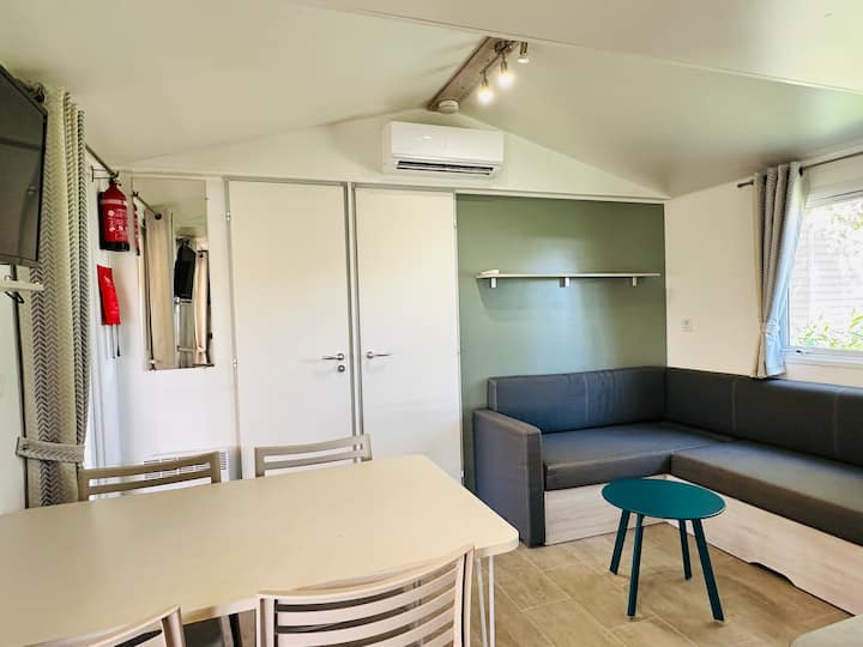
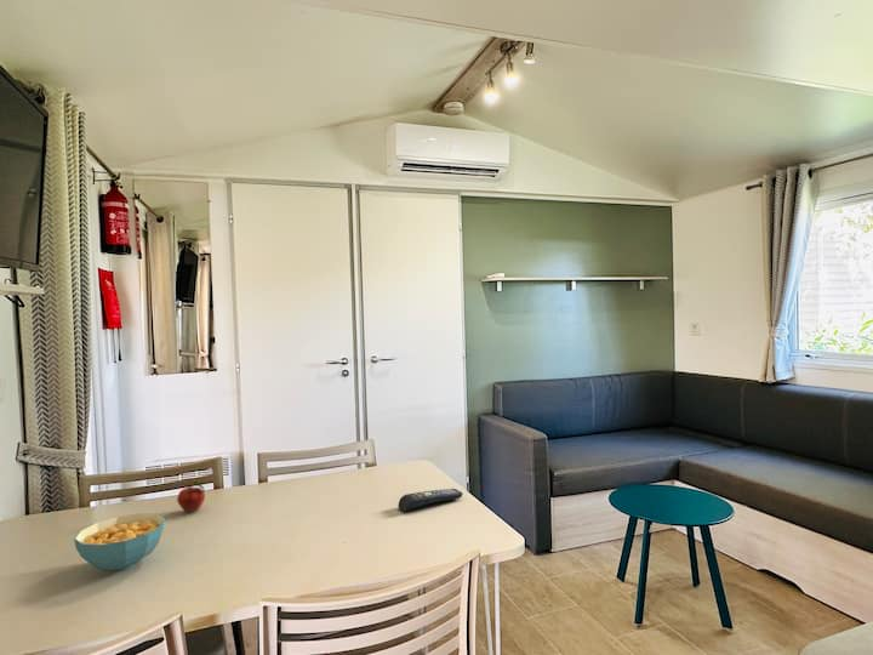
+ fruit (193, 496)
+ remote control (430, 497)
+ cereal bowl (121, 546)
